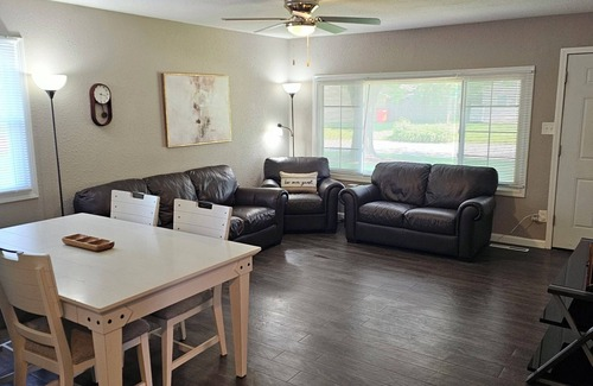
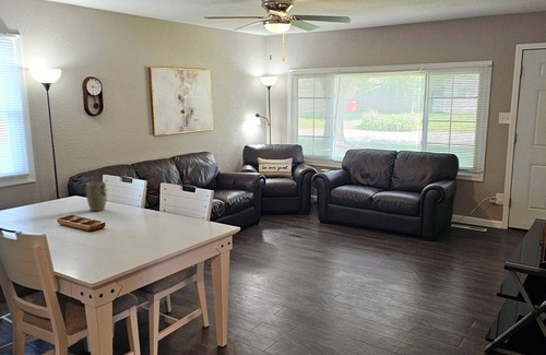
+ plant pot (96, 196)
